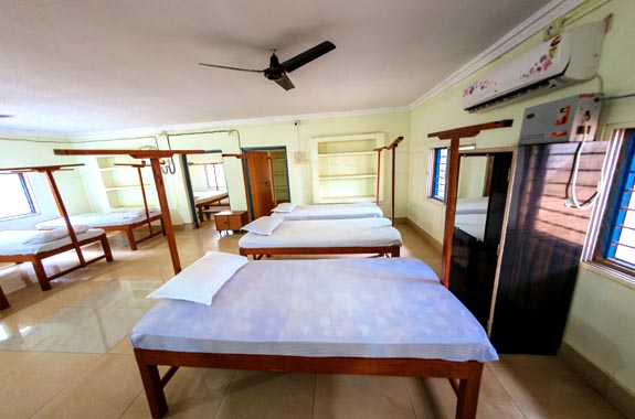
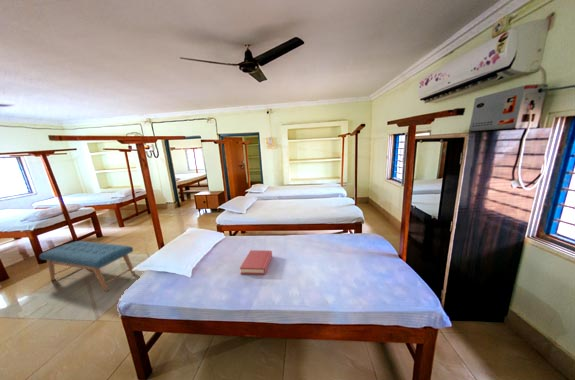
+ bench (89, 262)
+ hardback book (257, 261)
